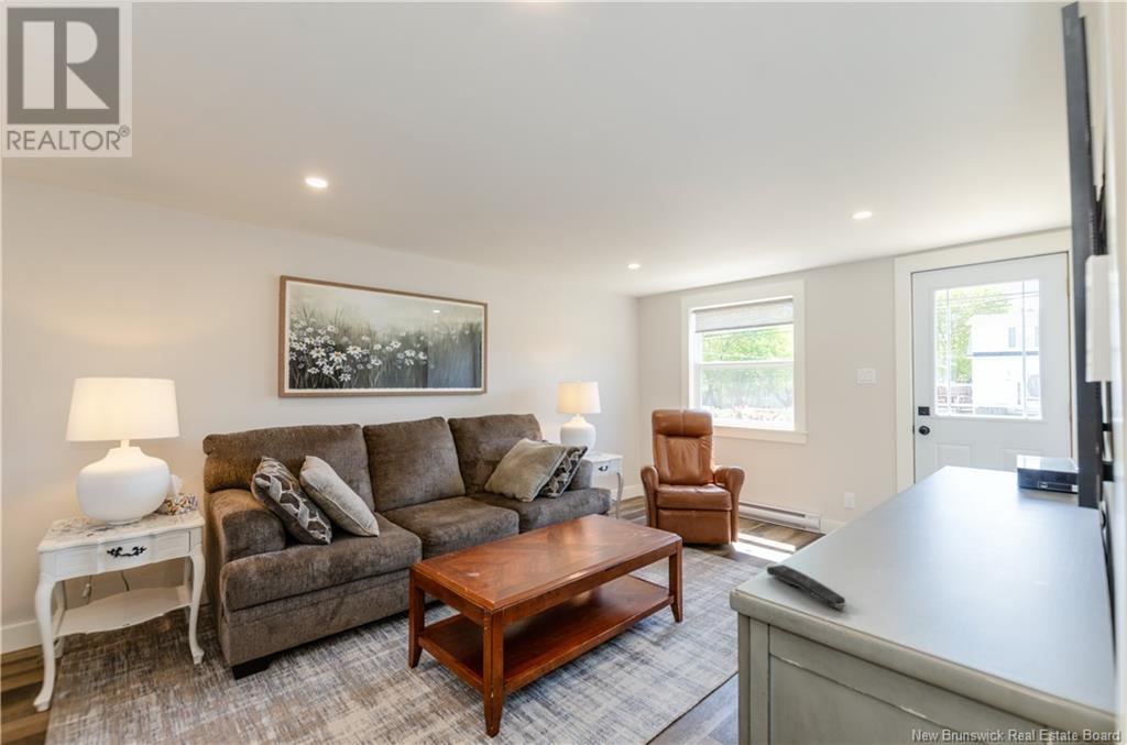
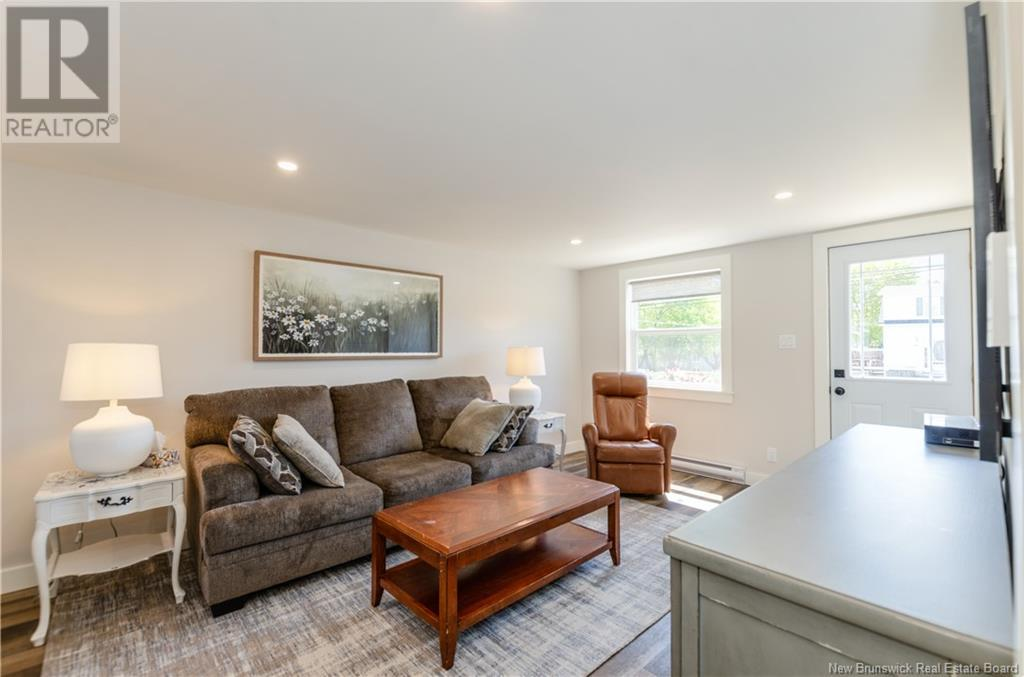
- remote control (806, 584)
